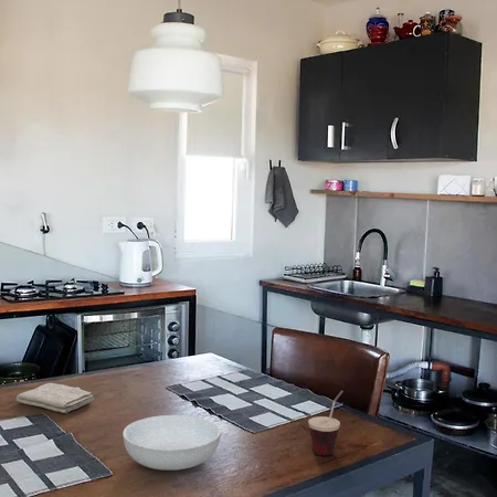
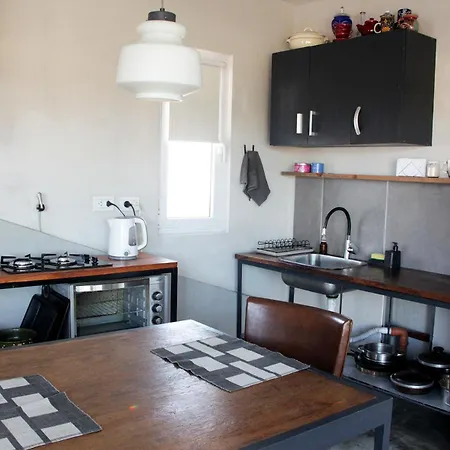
- cup (329, 422)
- washcloth (55, 396)
- serving bowl (171, 445)
